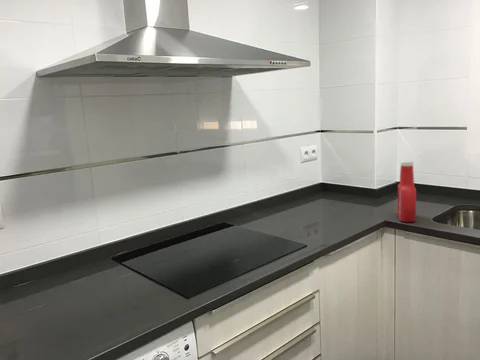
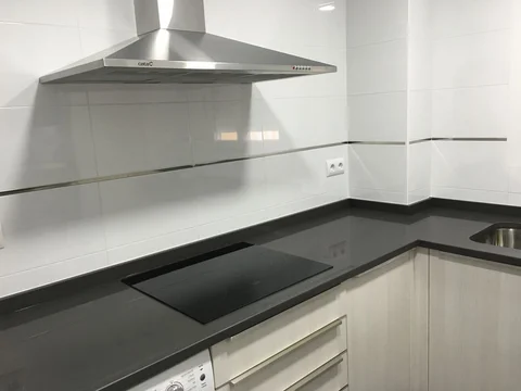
- soap bottle (406, 190)
